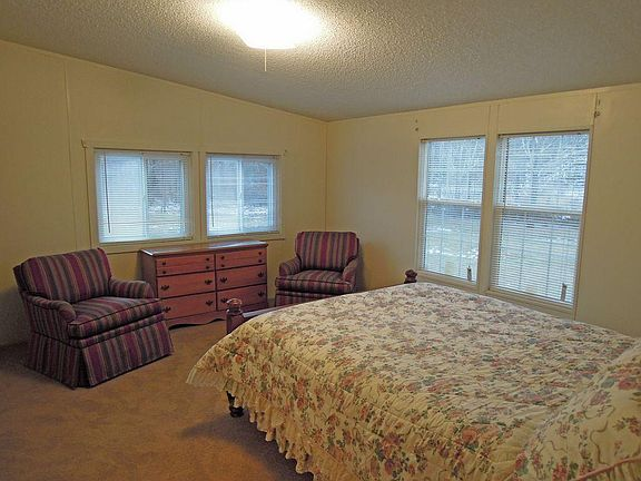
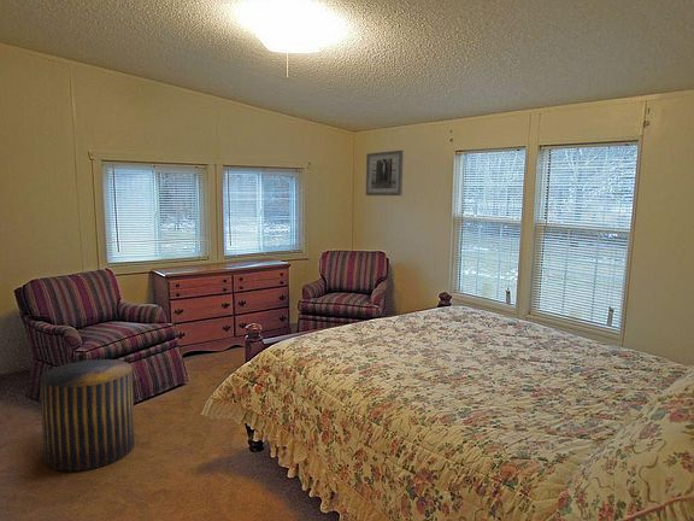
+ stool (89, 411)
+ wall art (383, 174)
